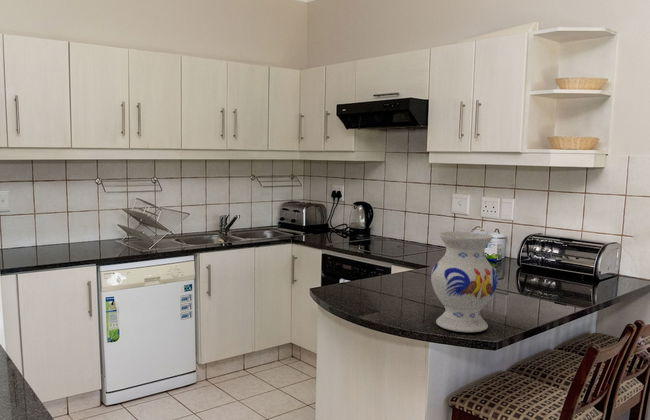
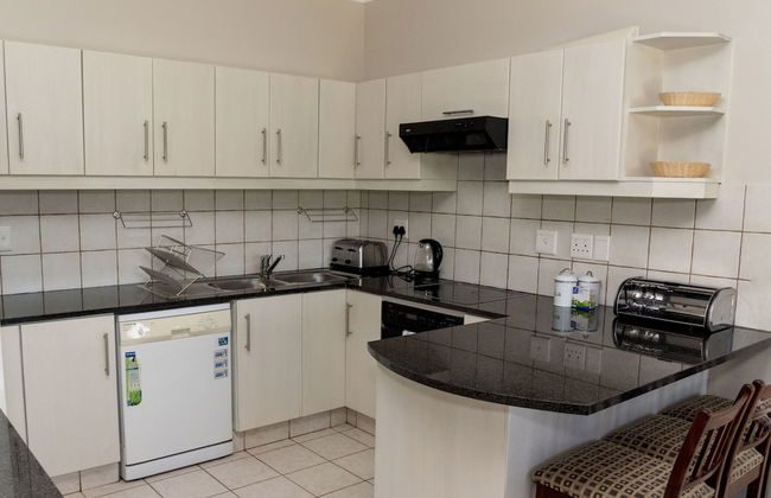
- vase (463, 280)
